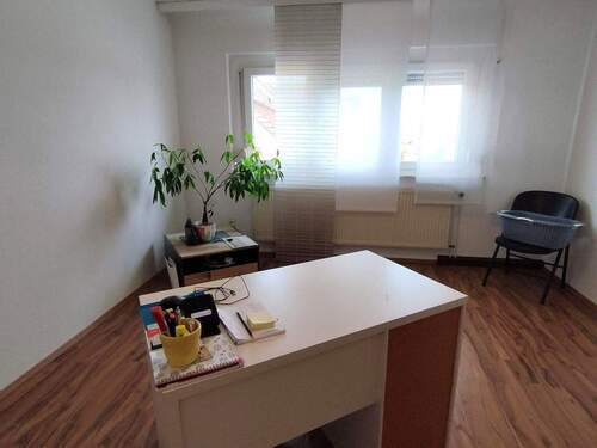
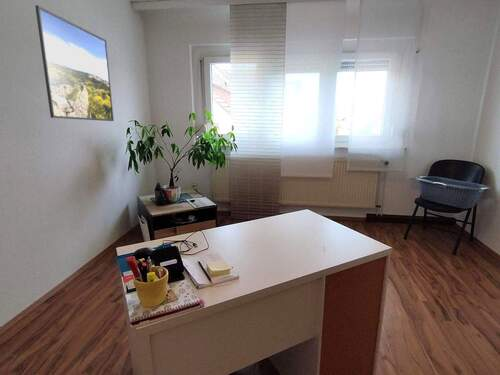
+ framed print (81, 74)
